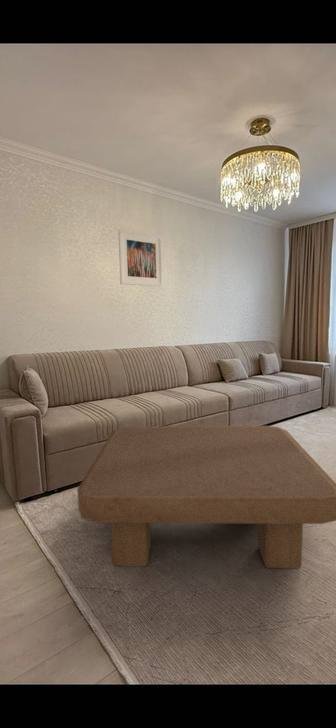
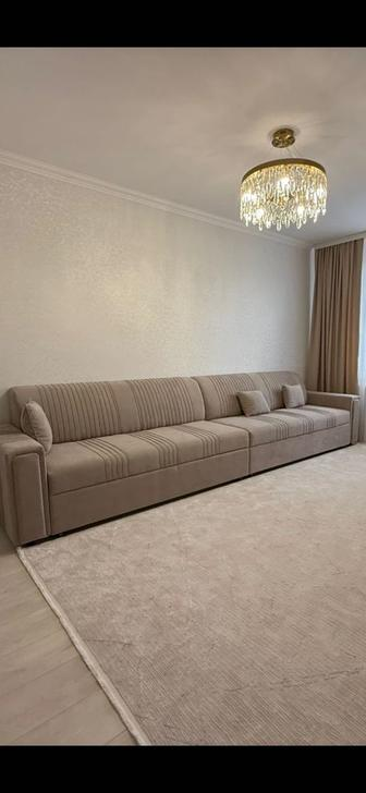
- coffee table (202, 489)
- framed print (141, 259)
